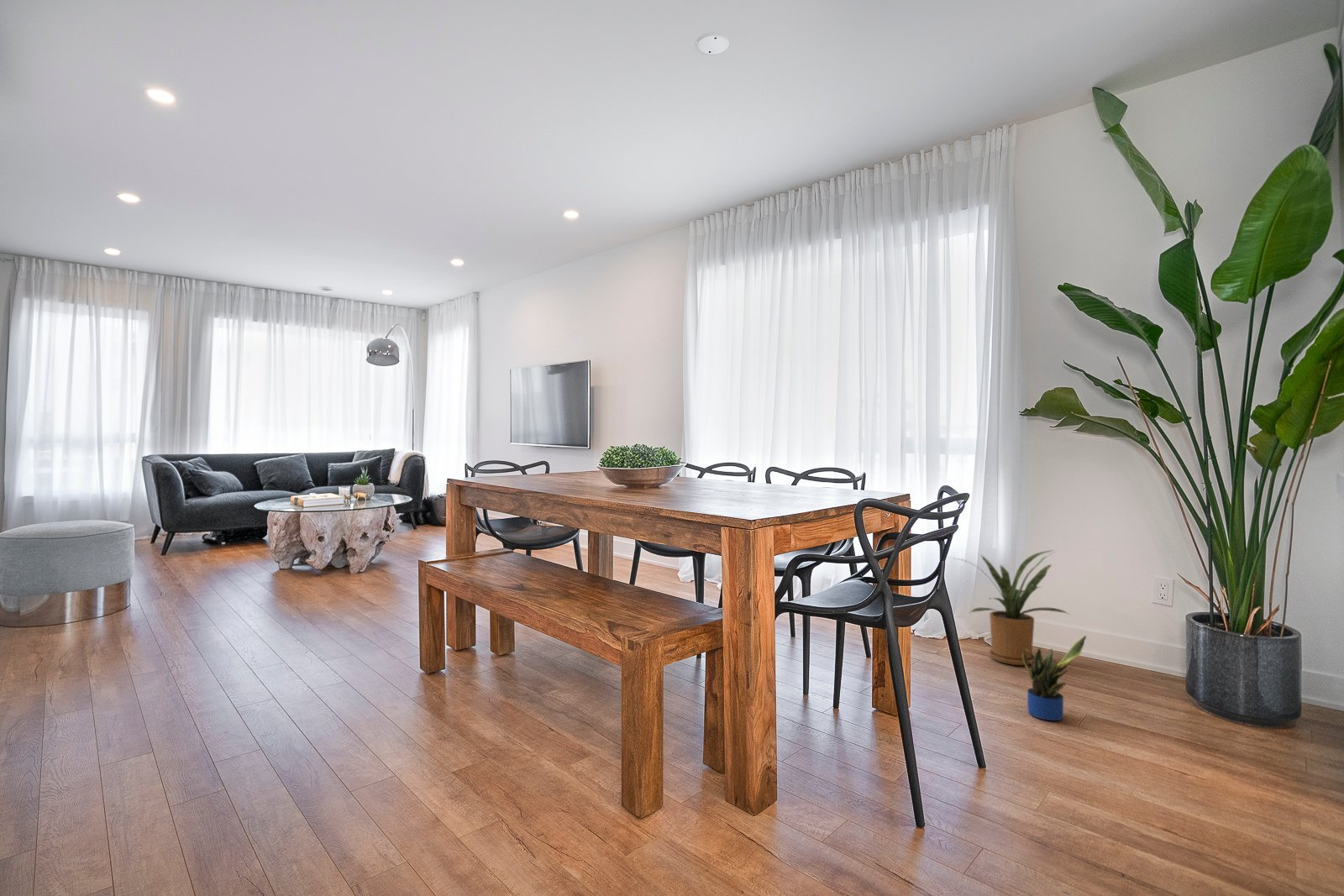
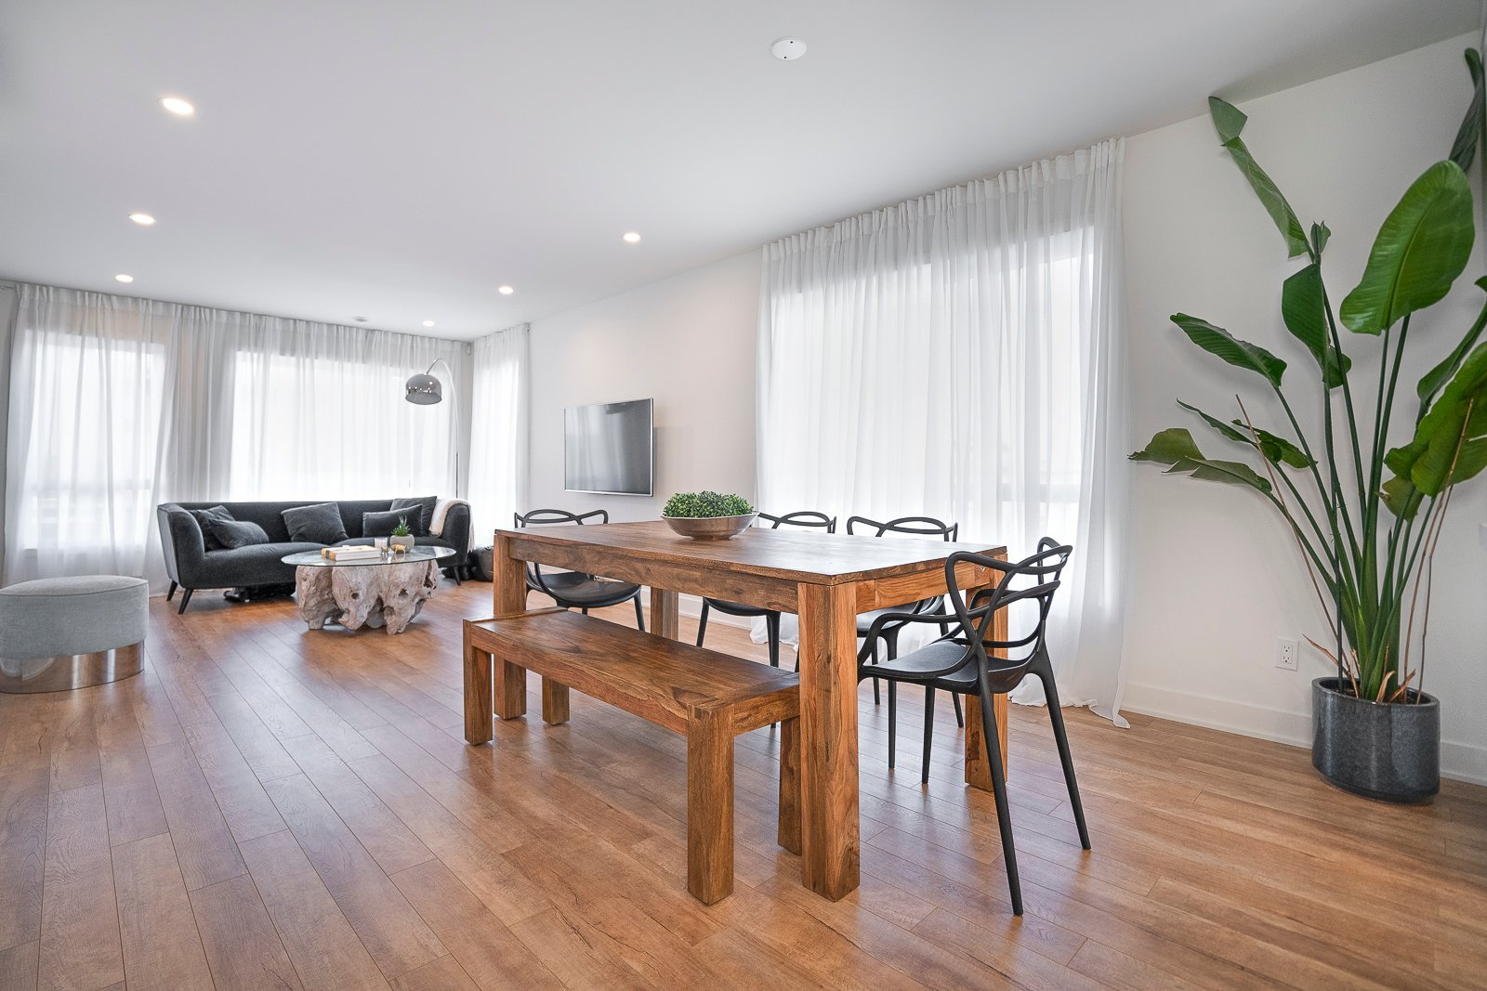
- house plant (1011, 602)
- potted plant (1052, 673)
